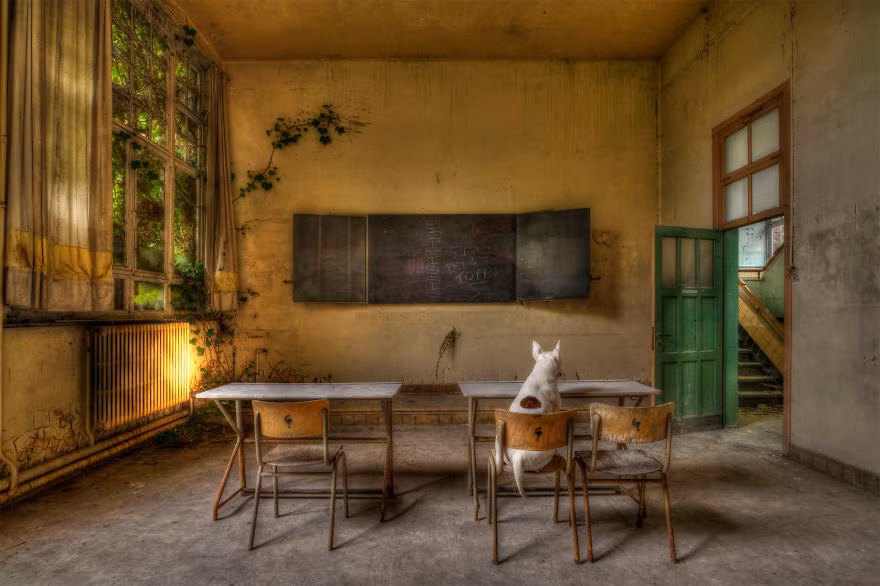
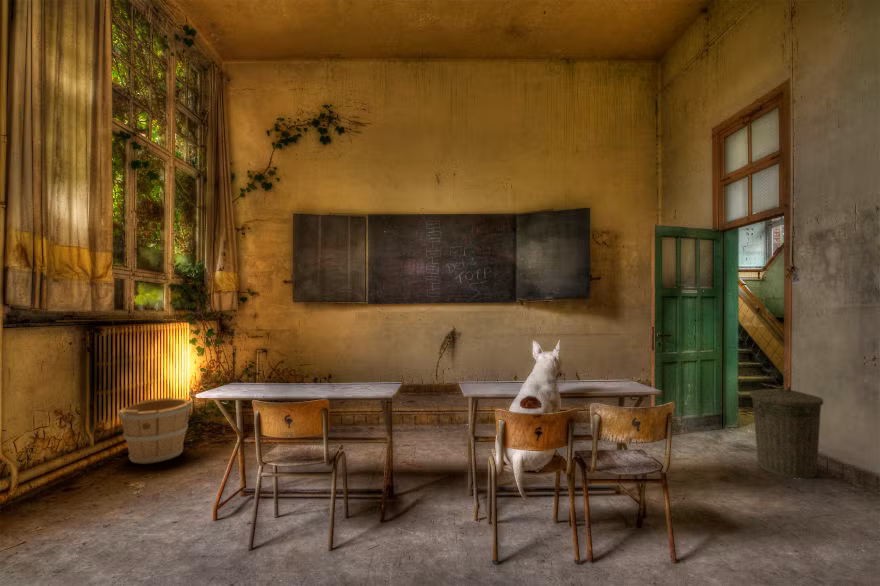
+ wooden bucket (156, 429)
+ trash can (785, 427)
